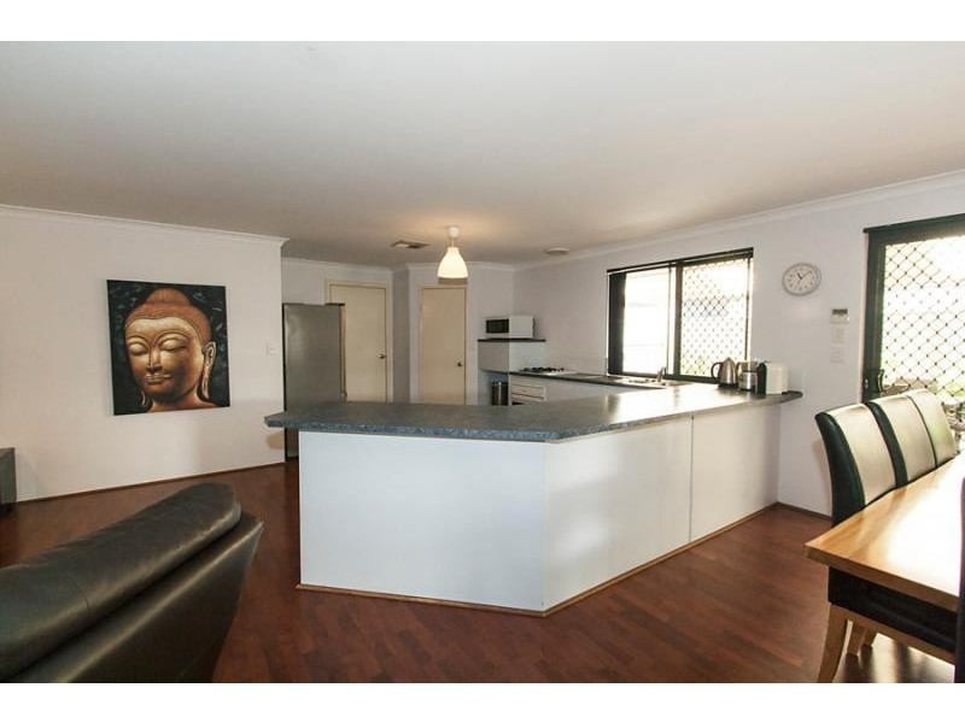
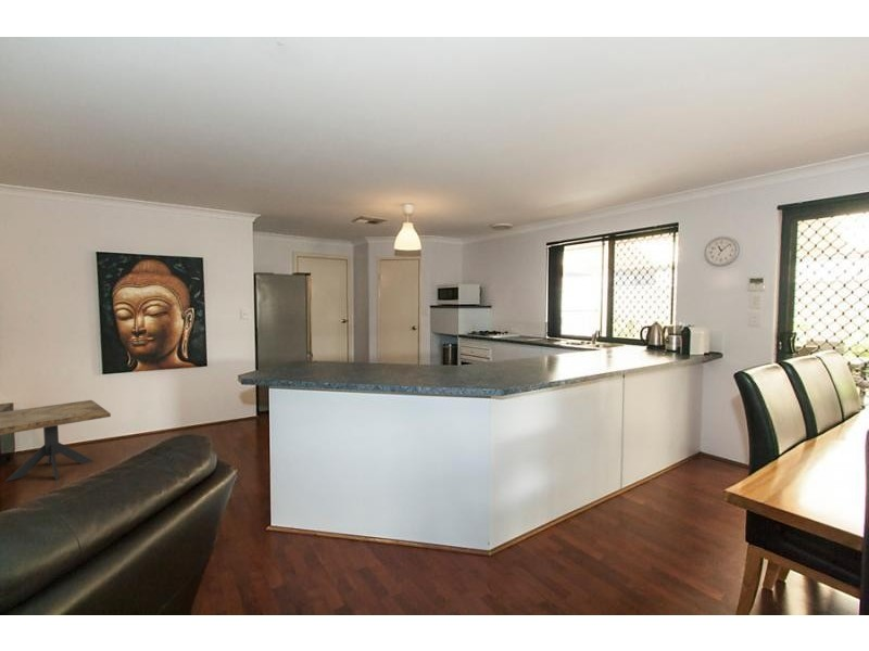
+ side table (51, 441)
